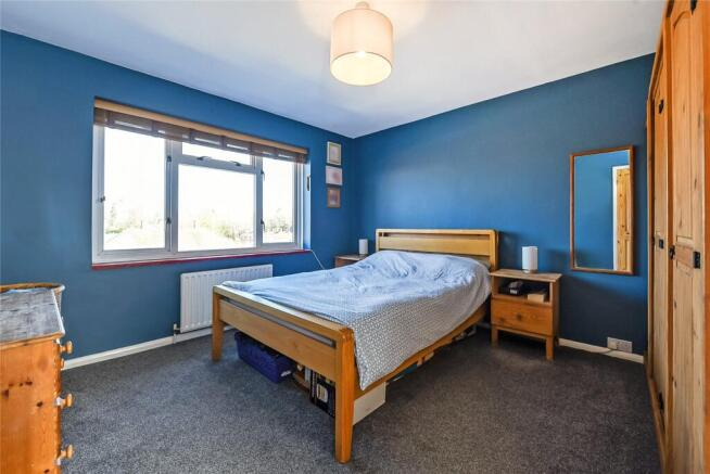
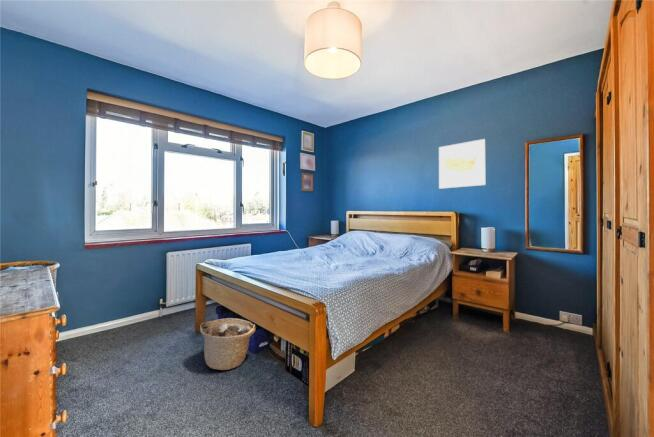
+ basket (228, 341)
+ wall art (460, 165)
